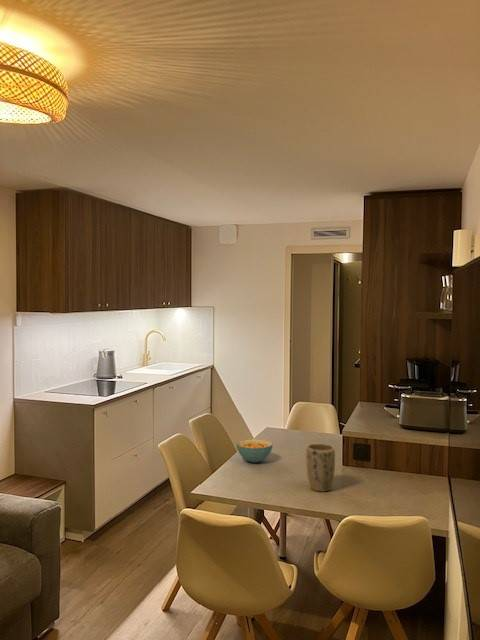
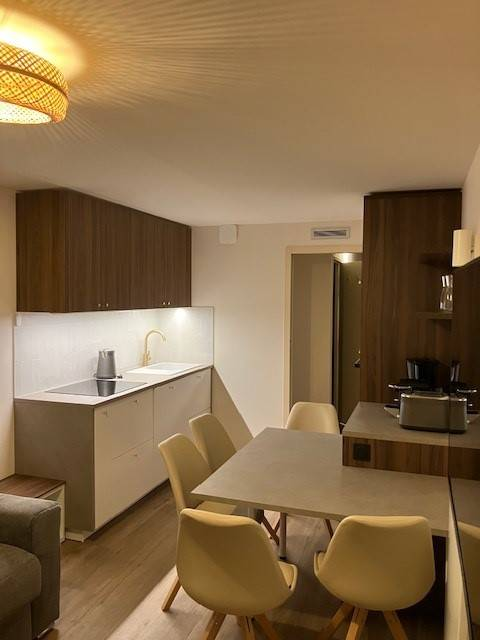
- cereal bowl (254, 452)
- plant pot (320, 467)
